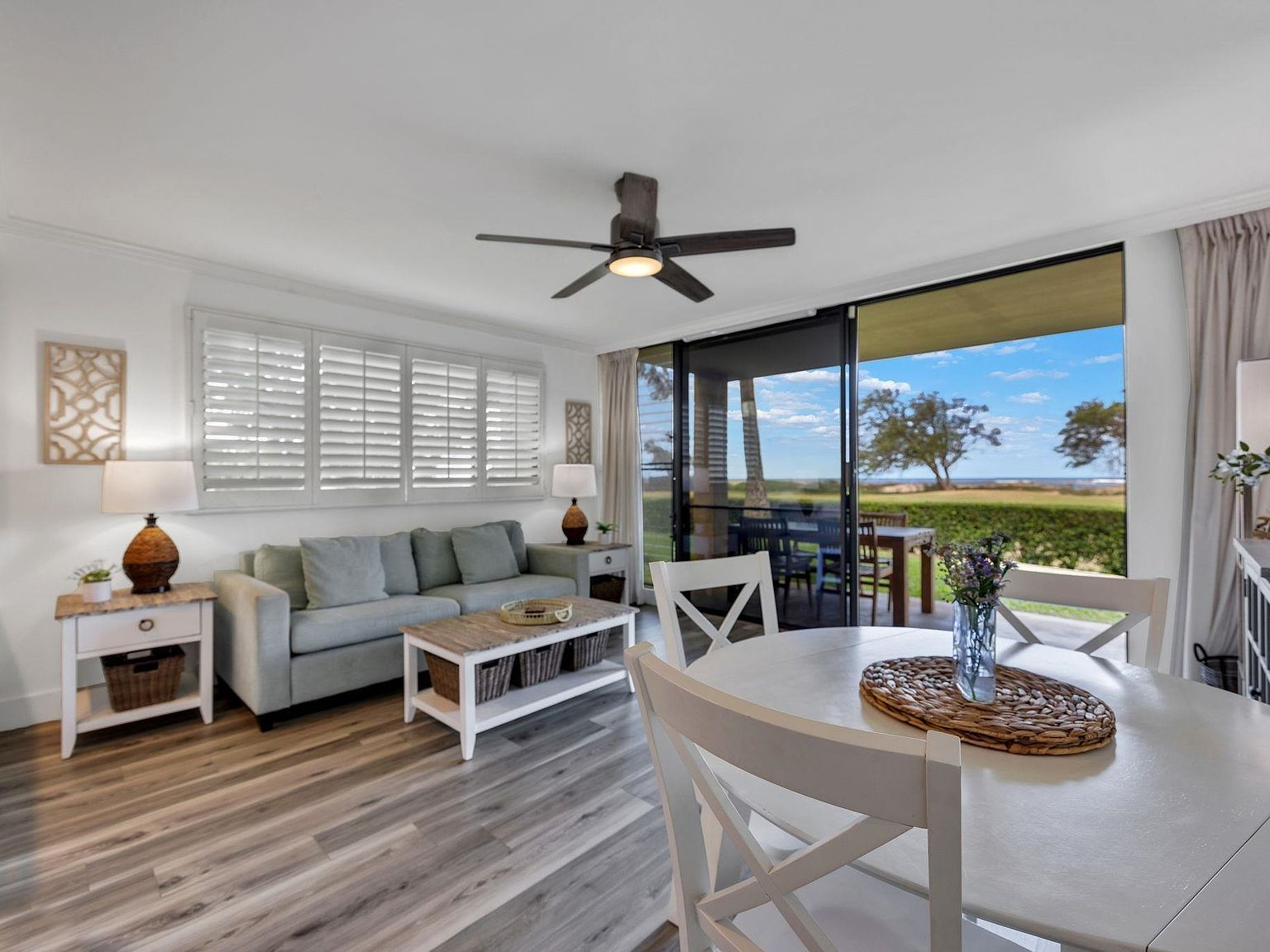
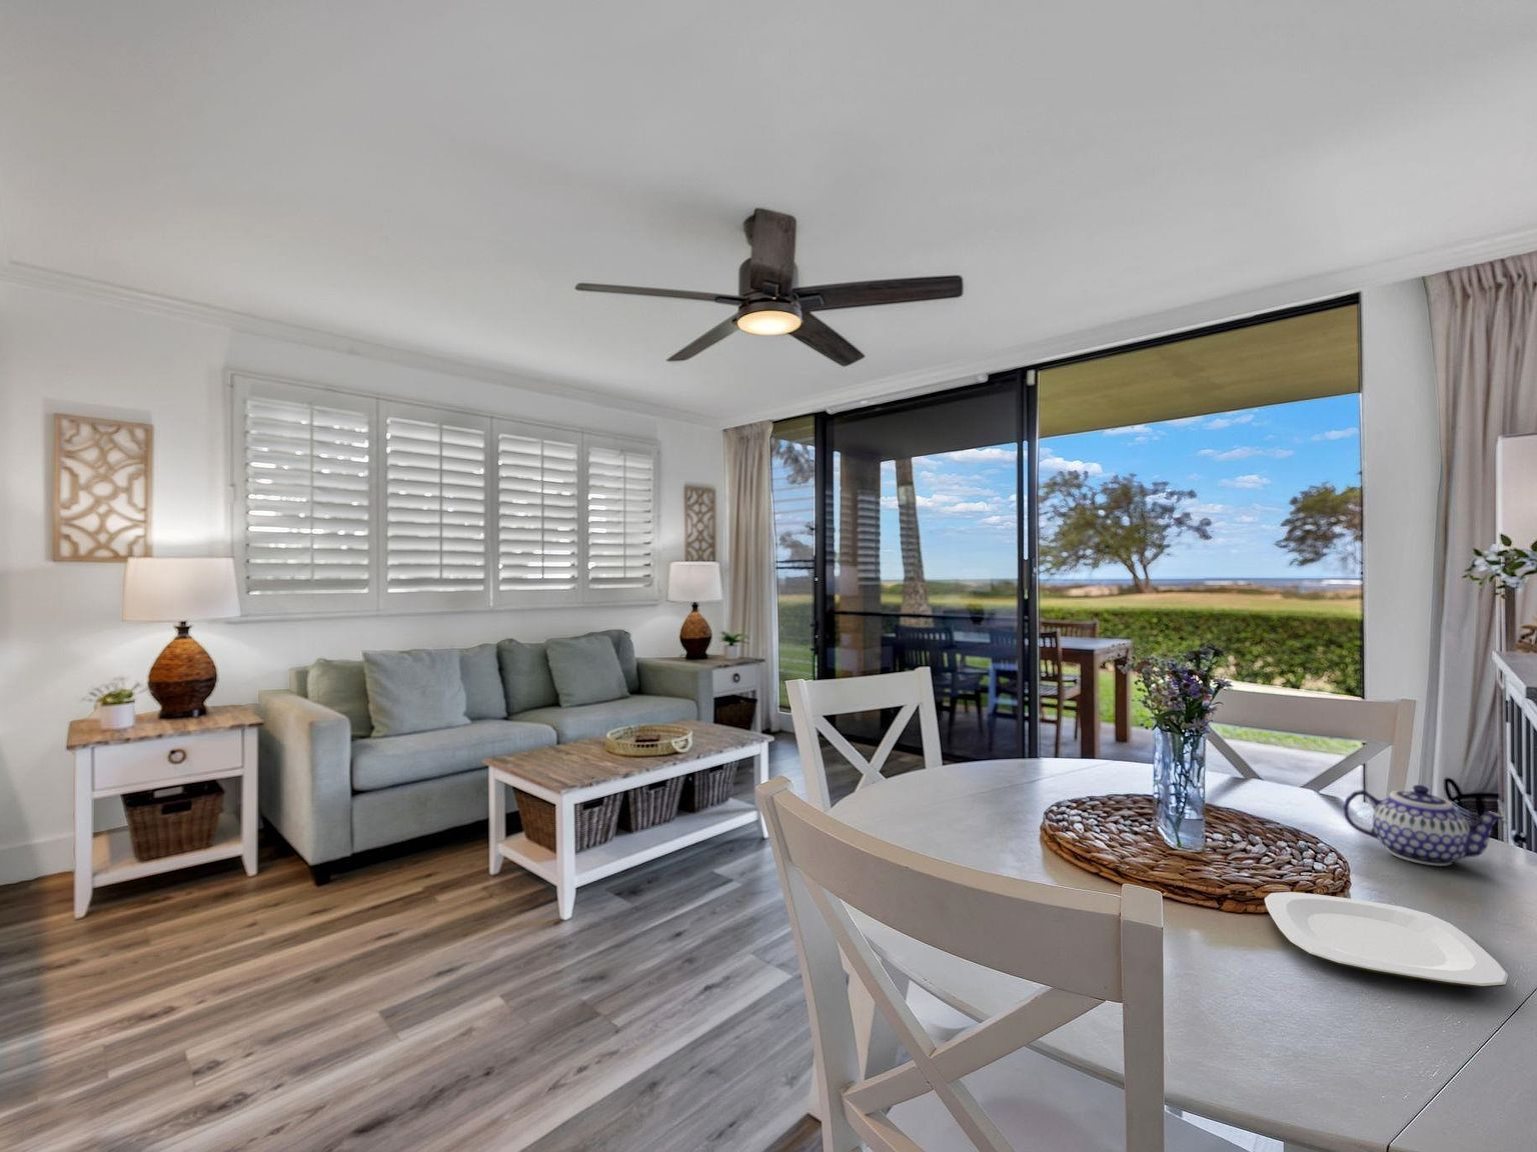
+ plate (1372, 937)
+ teapot (1418, 820)
